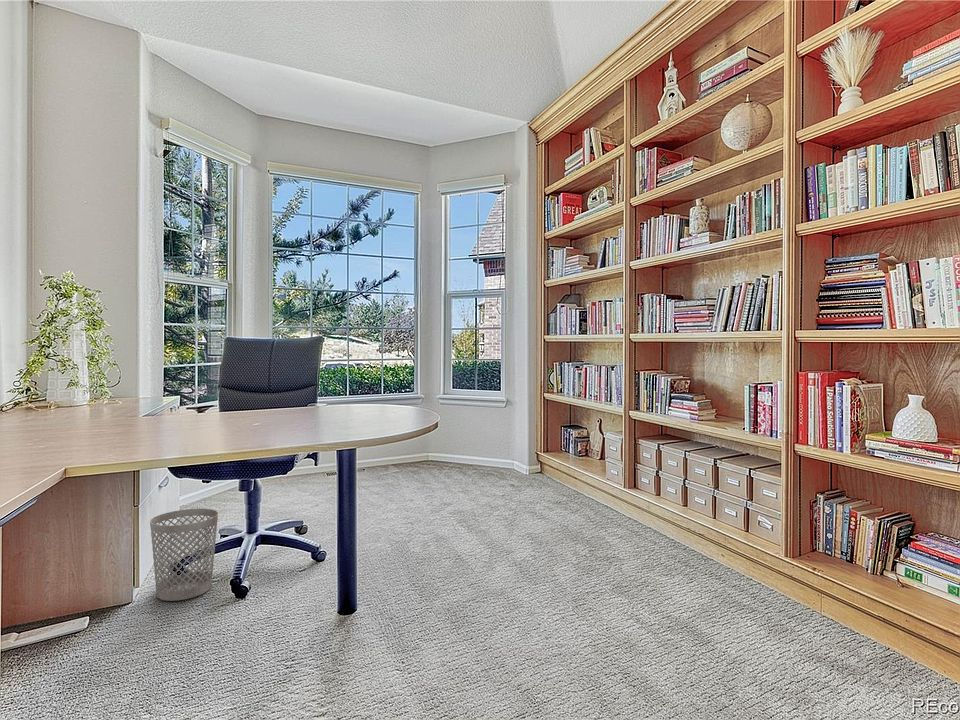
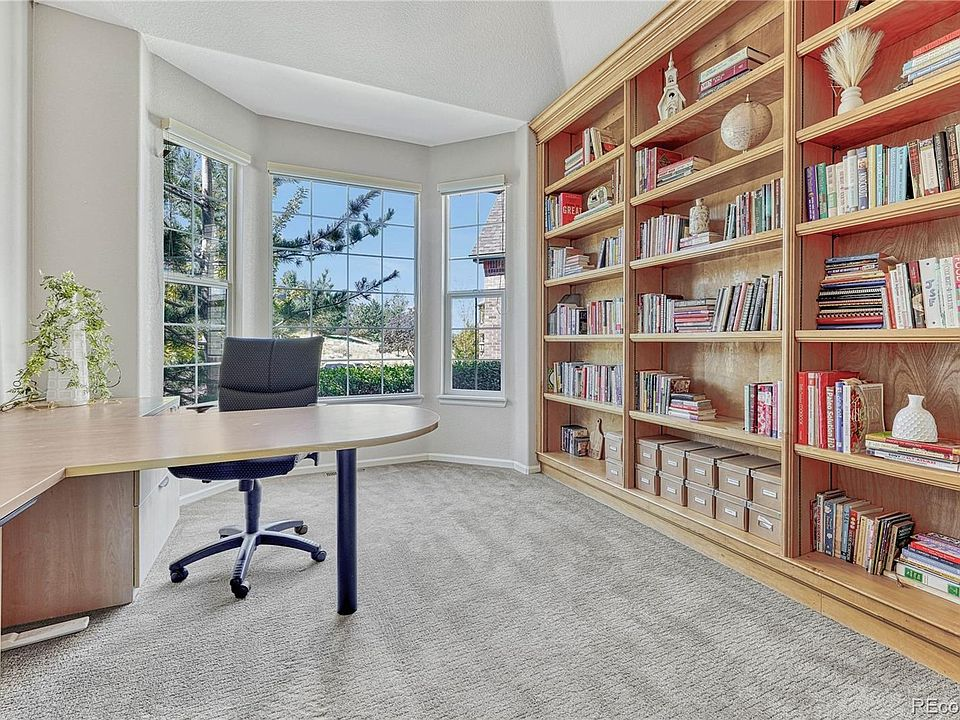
- wastebasket (184, 553)
